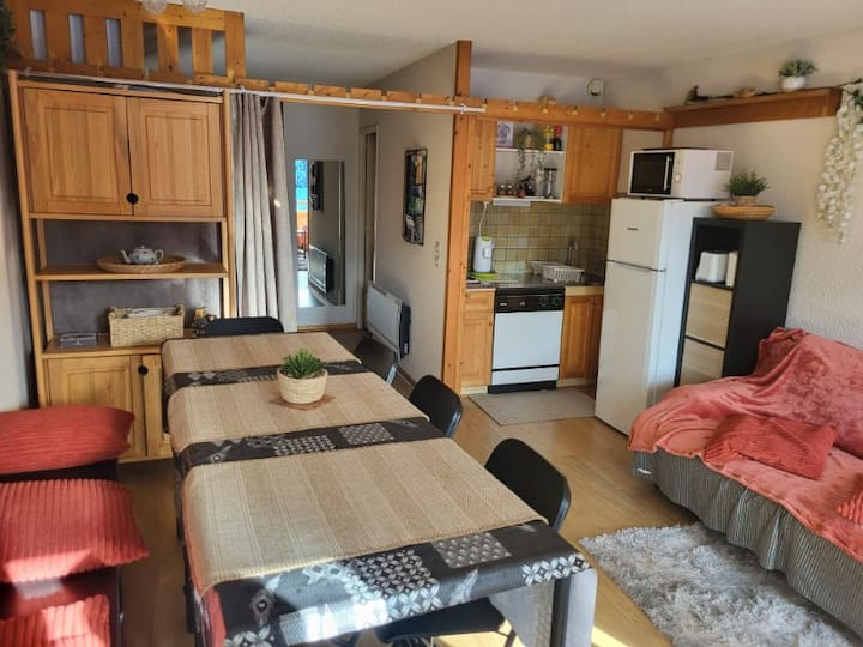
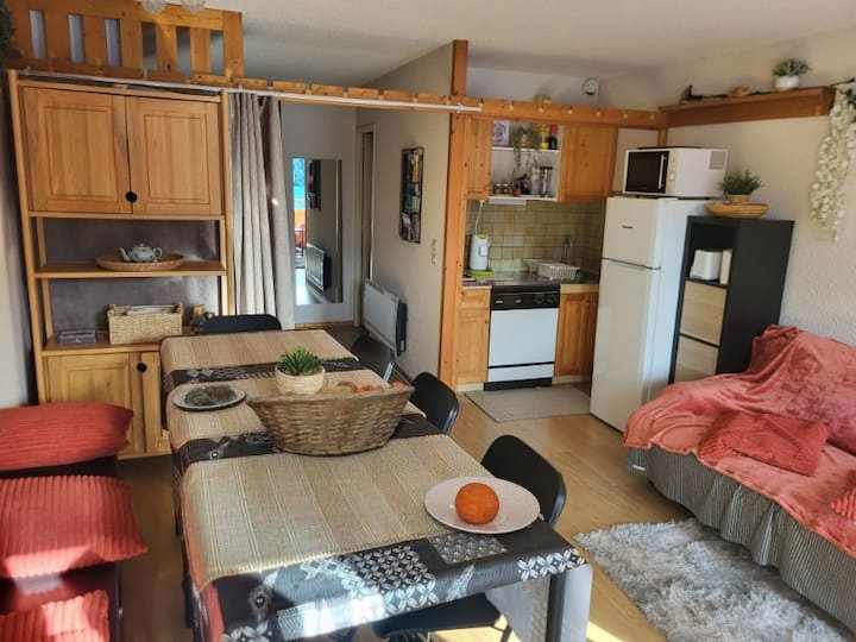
+ plate (482, 498)
+ fruit basket (332, 408)
+ plate (209, 395)
